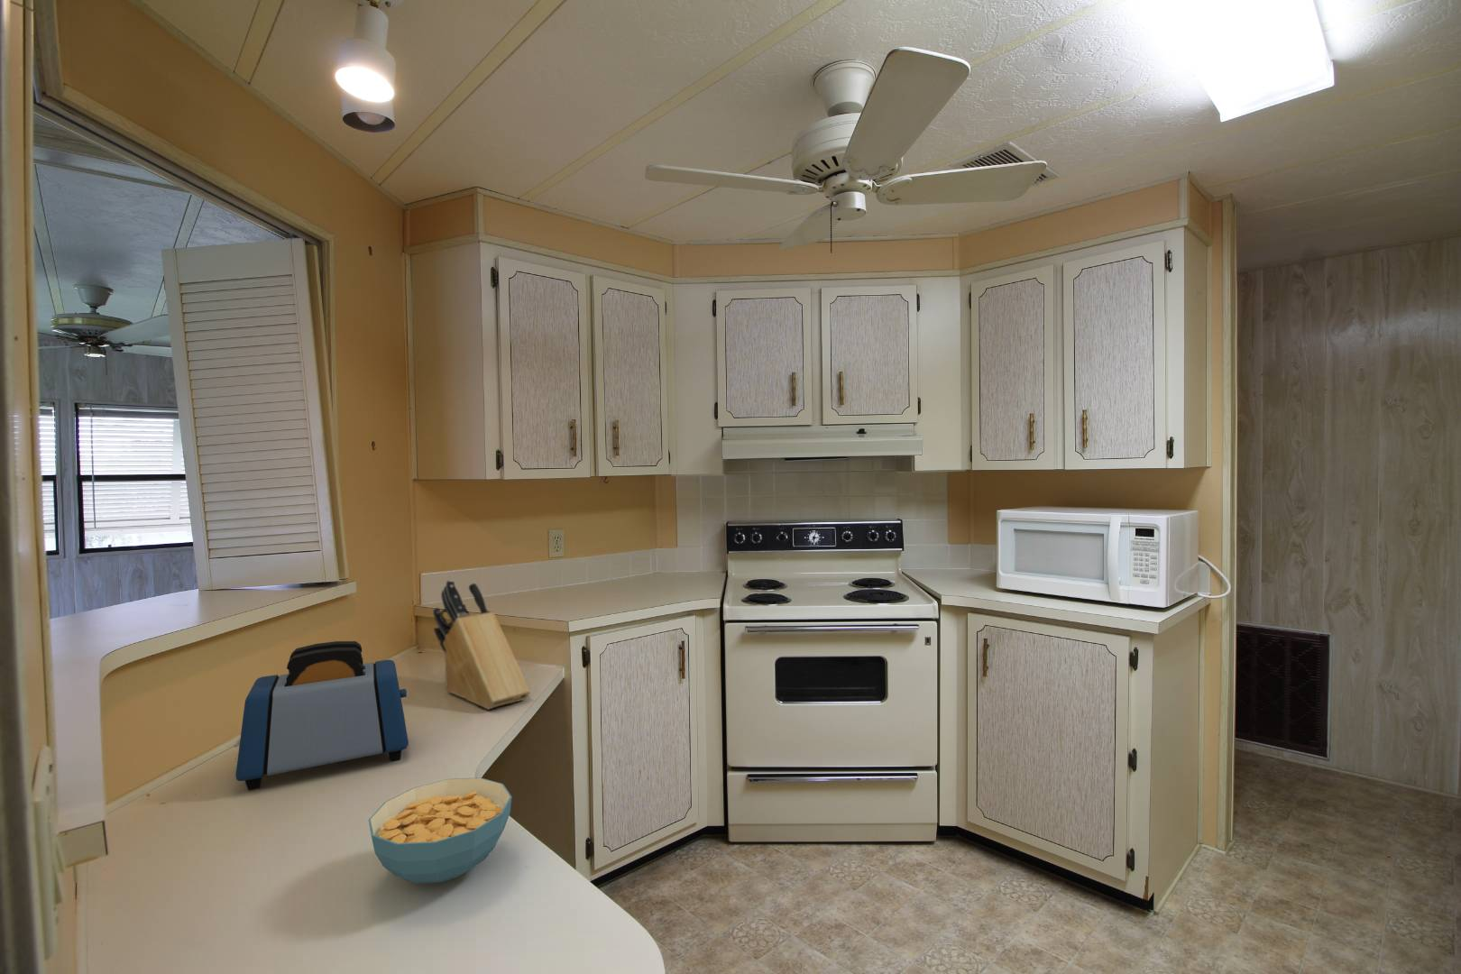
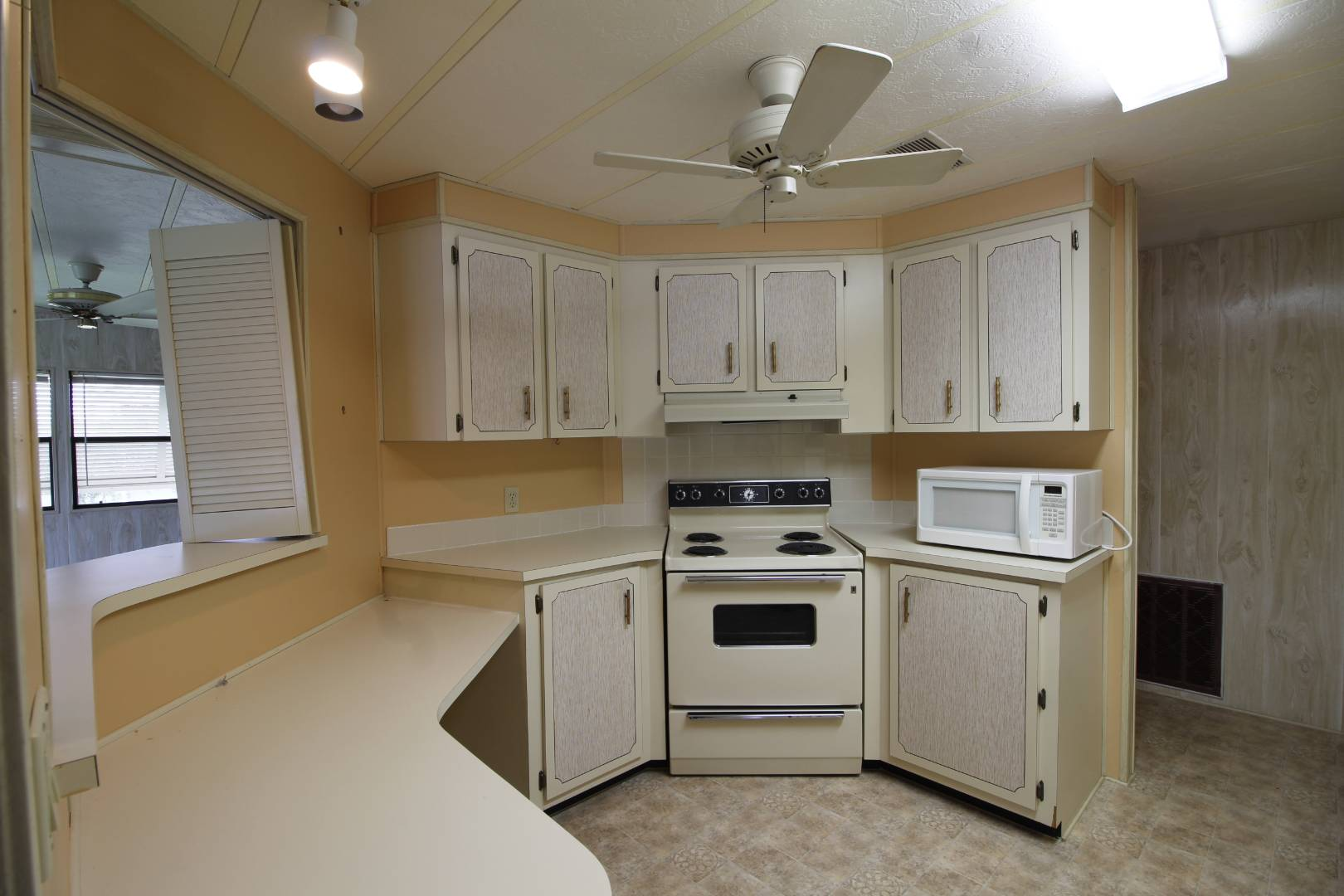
- toaster (327, 704)
- knife block (477, 638)
- cereal bowl (442, 839)
